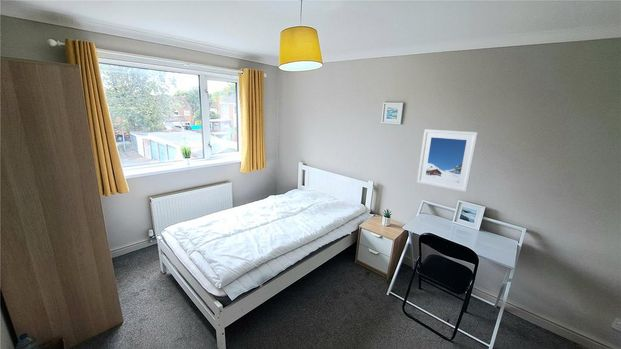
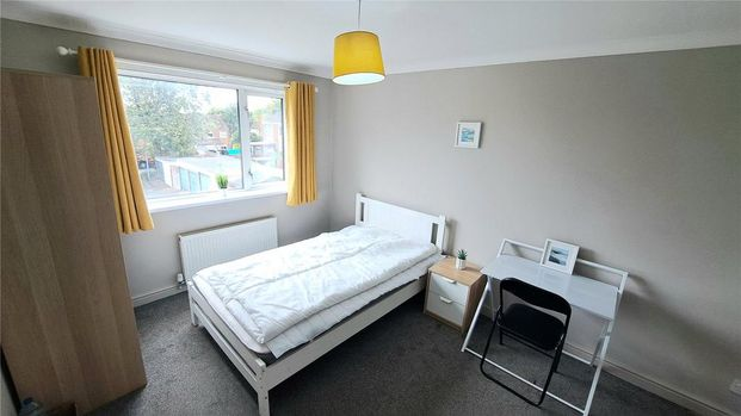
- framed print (444, 159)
